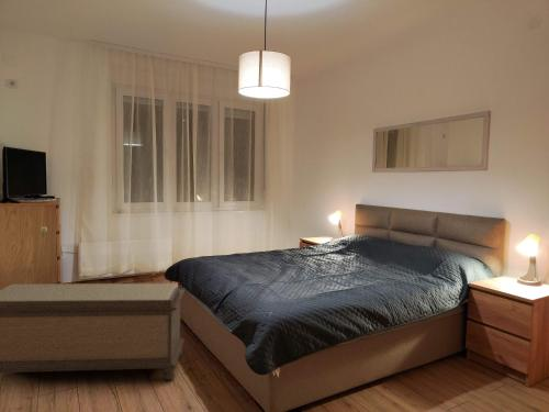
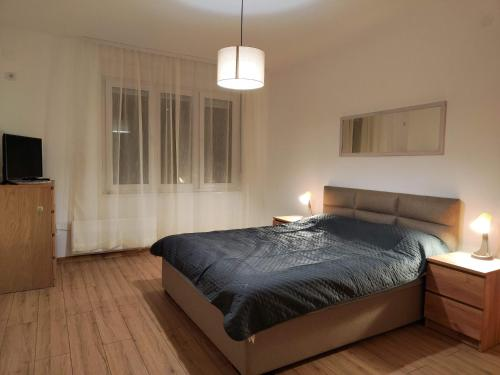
- bench (86, 330)
